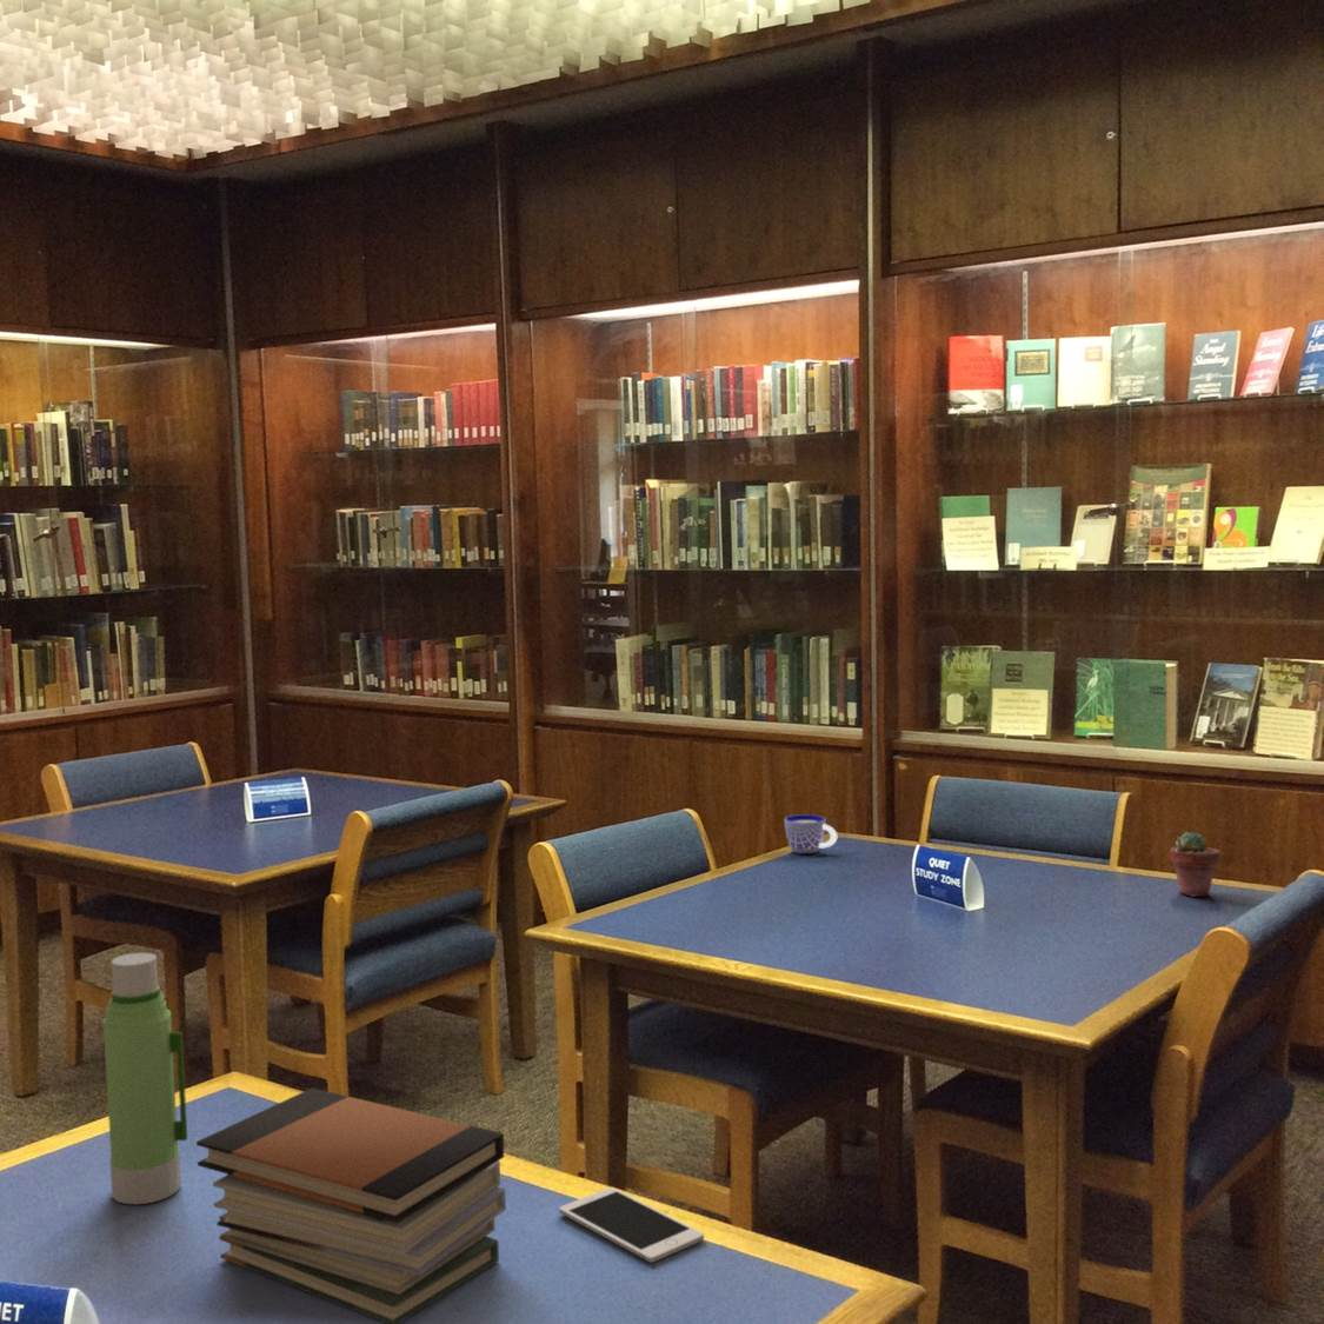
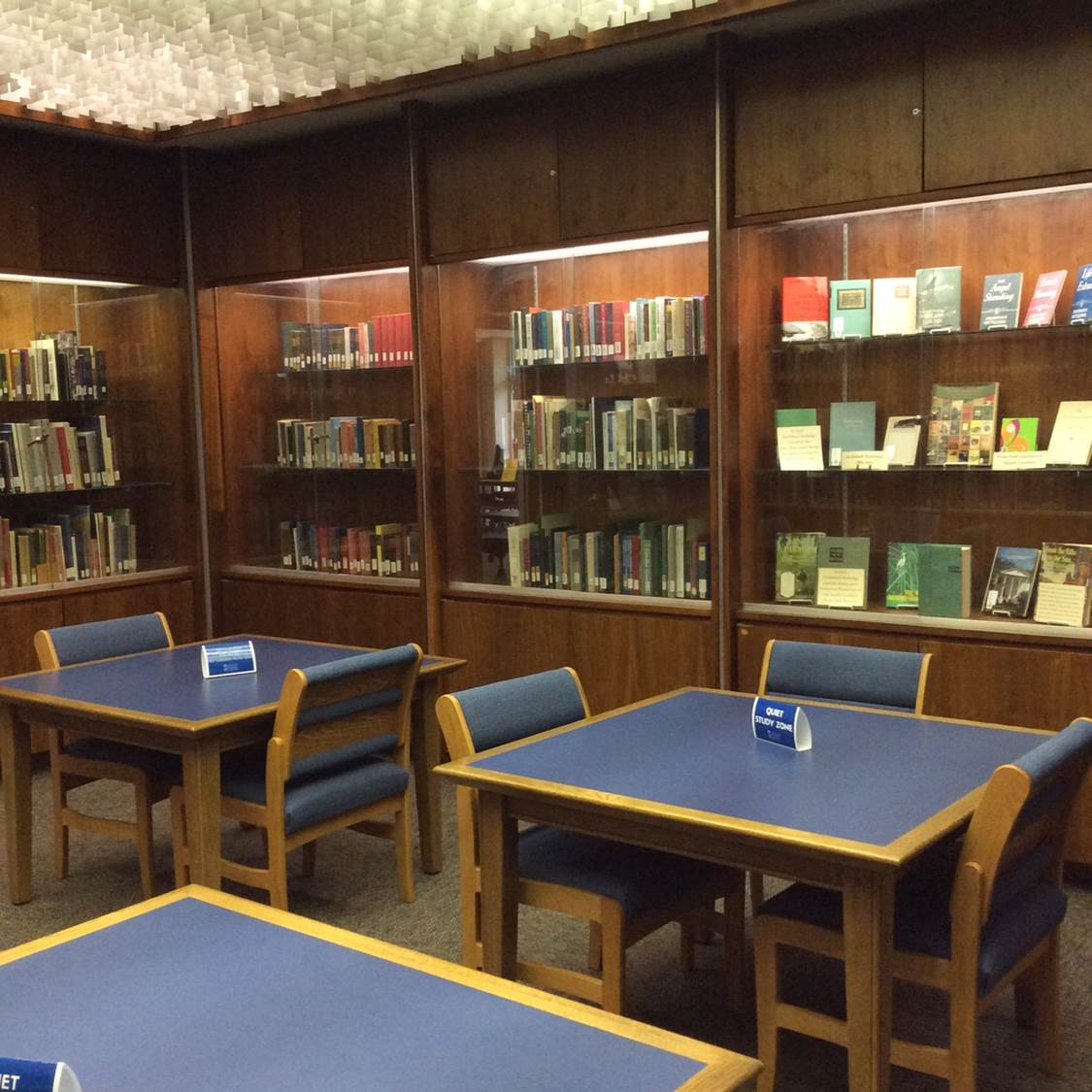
- potted succulent (1193, 862)
- cell phone (629, 1223)
- water bottle (142, 1075)
- cup (811, 834)
- book stack (356, 1199)
